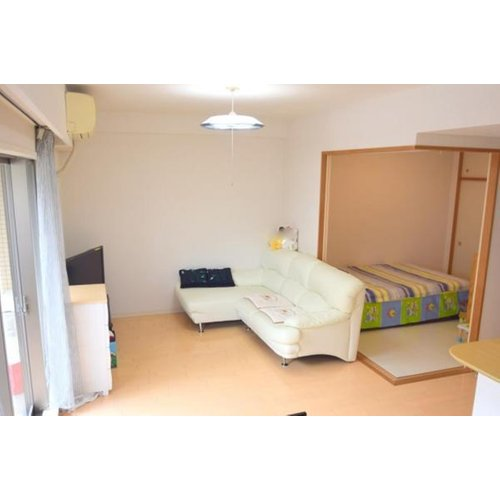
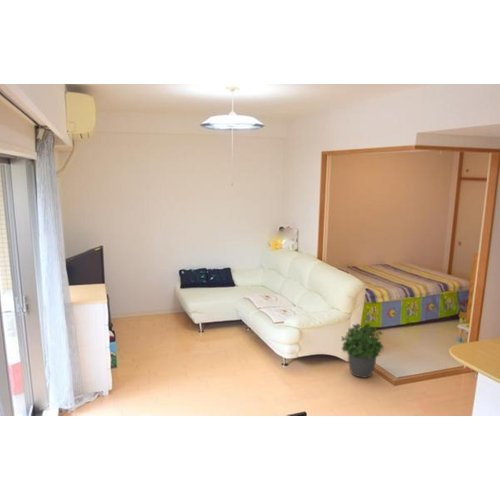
+ potted plant (361, 349)
